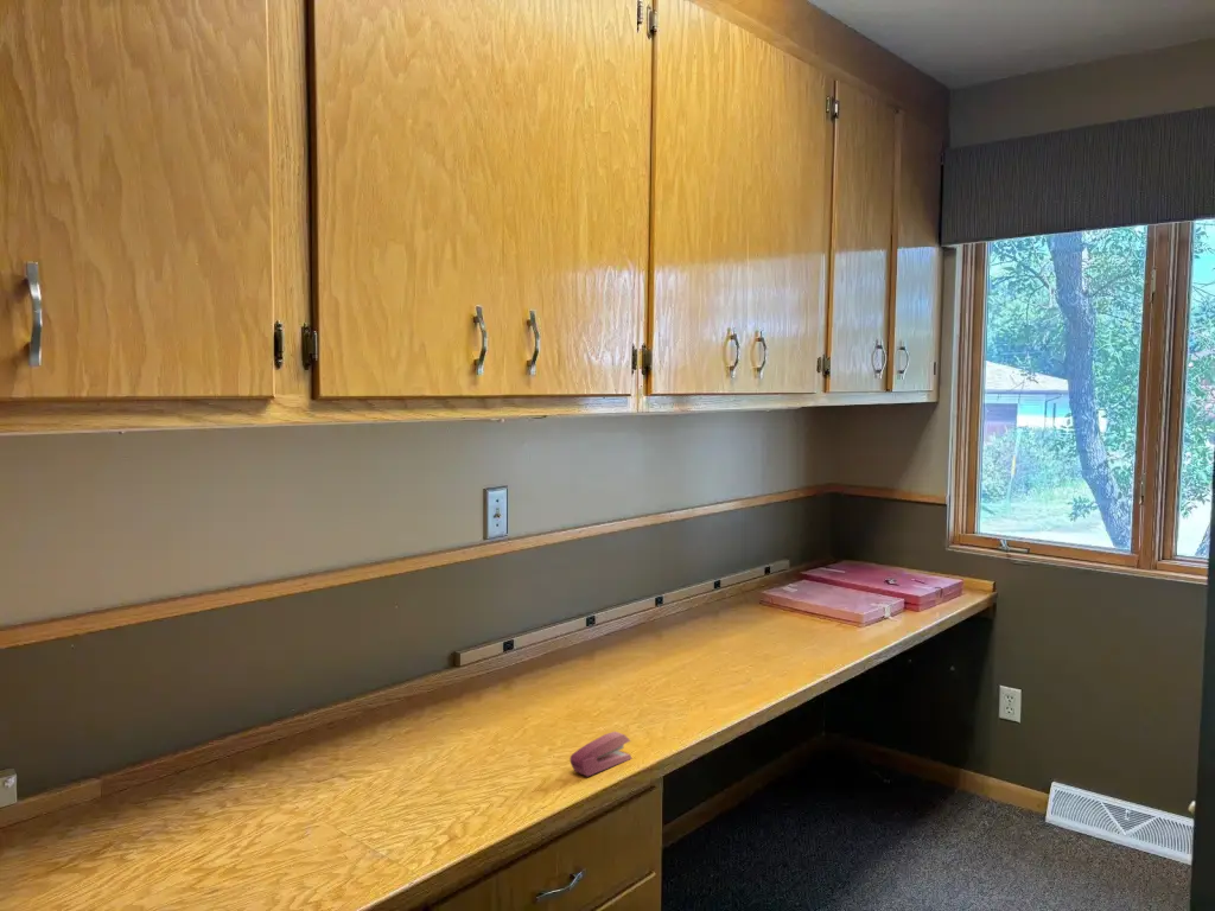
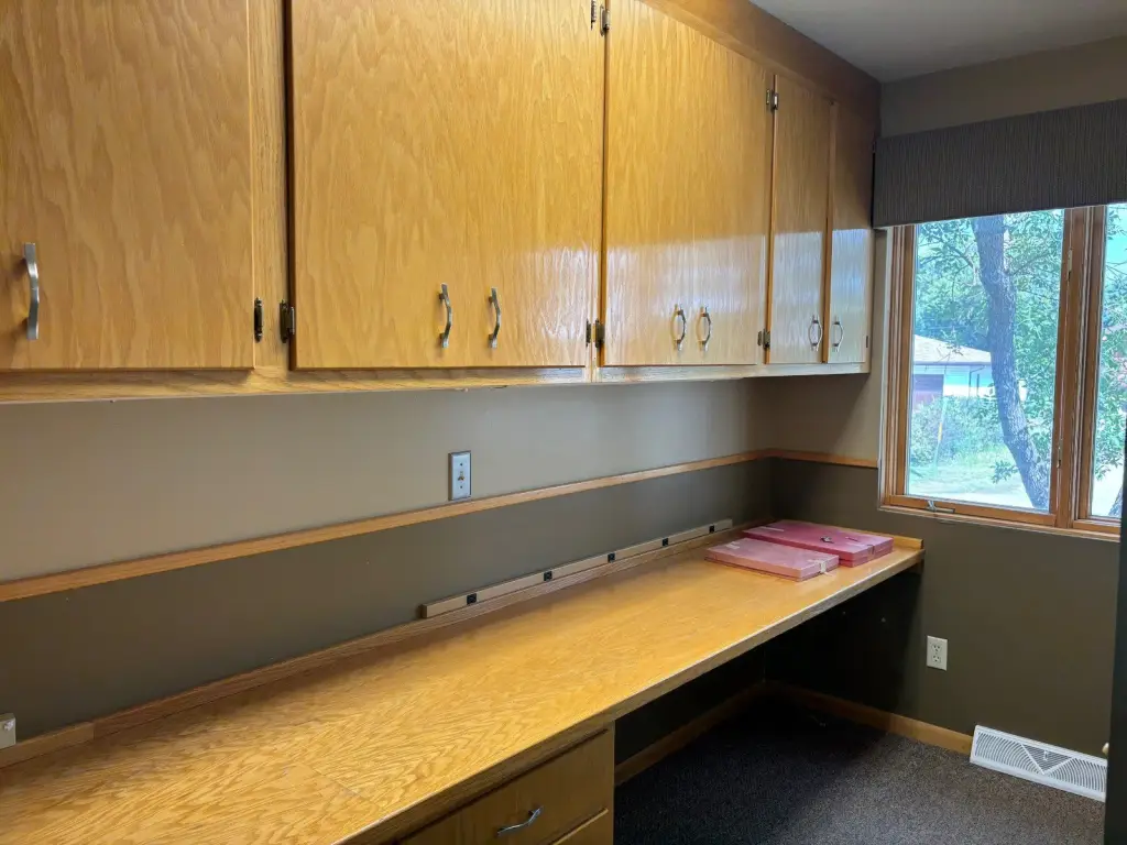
- stapler (600, 752)
